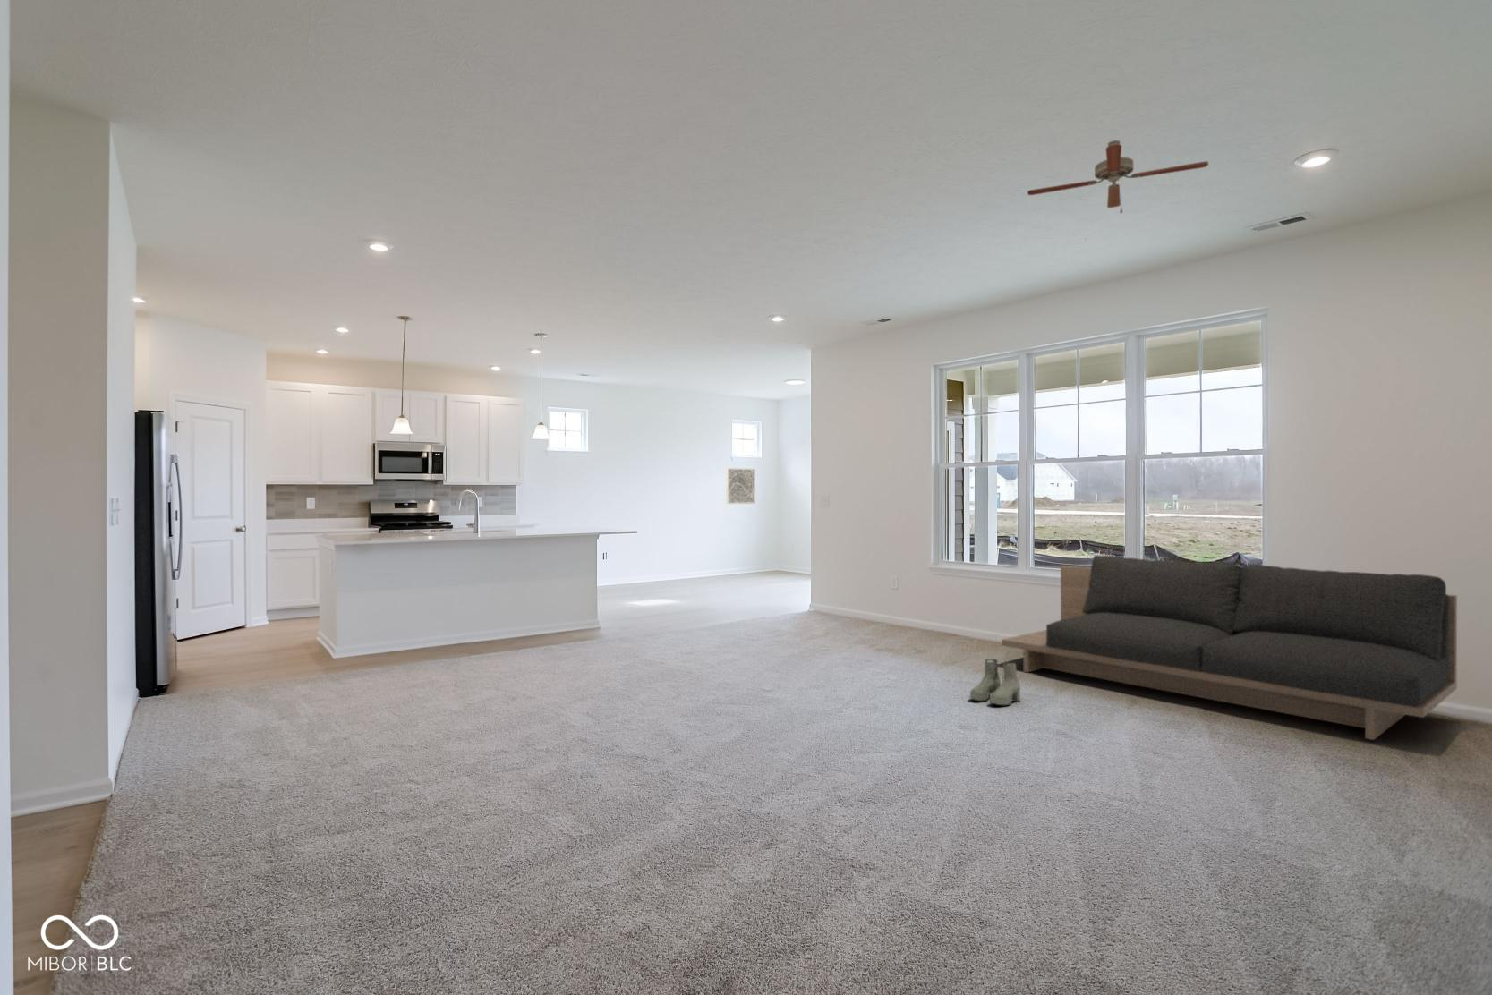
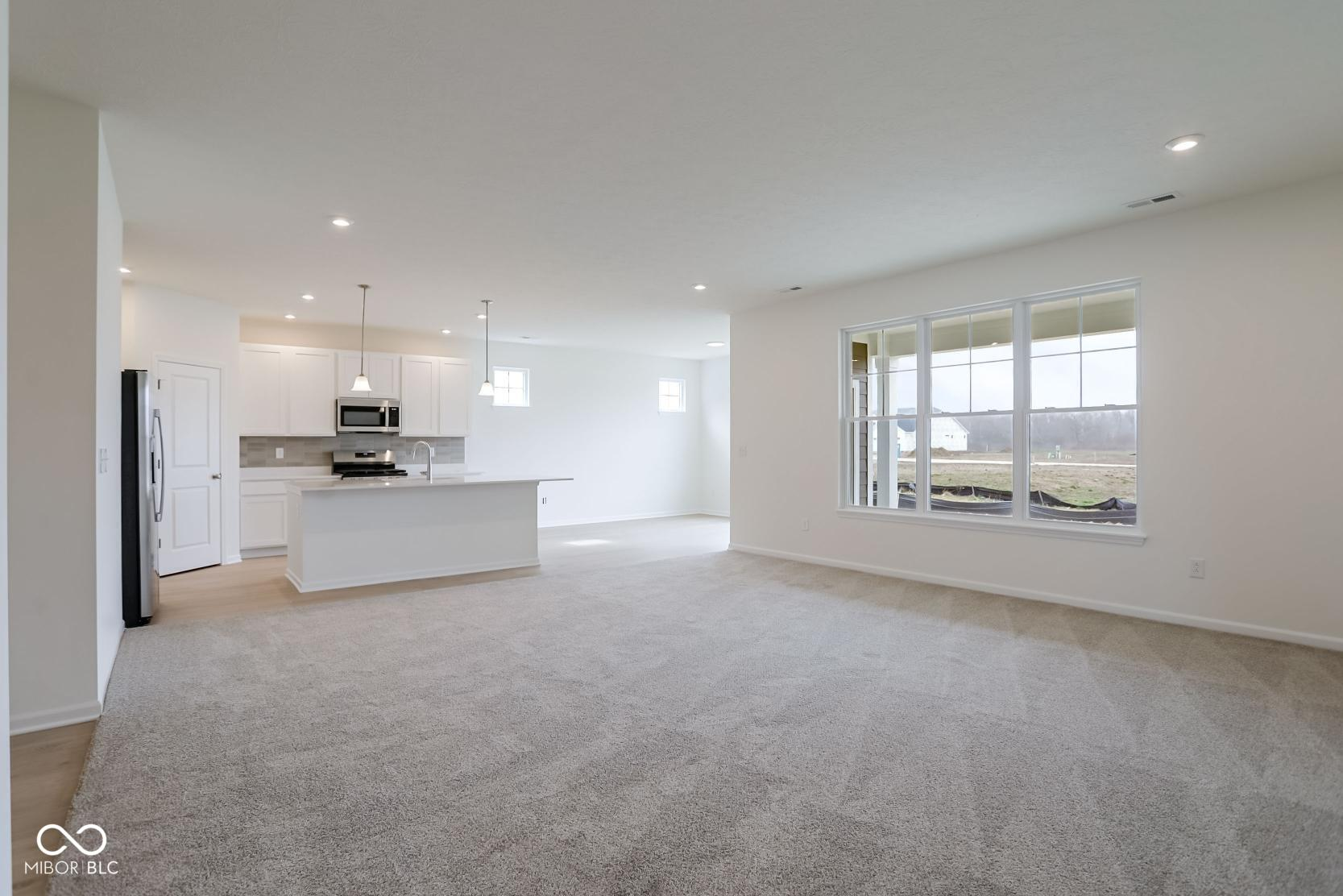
- sofa (1199, 626)
- boots (995, 681)
- wall art (740, 486)
- ceiling fan (1113, 178)
